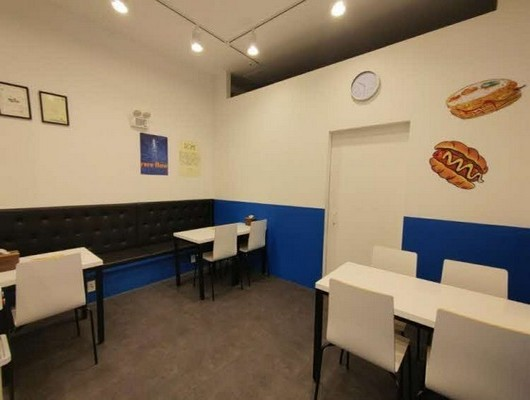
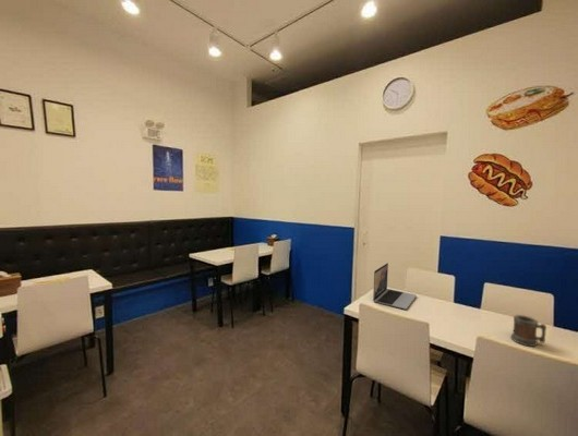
+ mug (528, 330)
+ laptop (395, 290)
